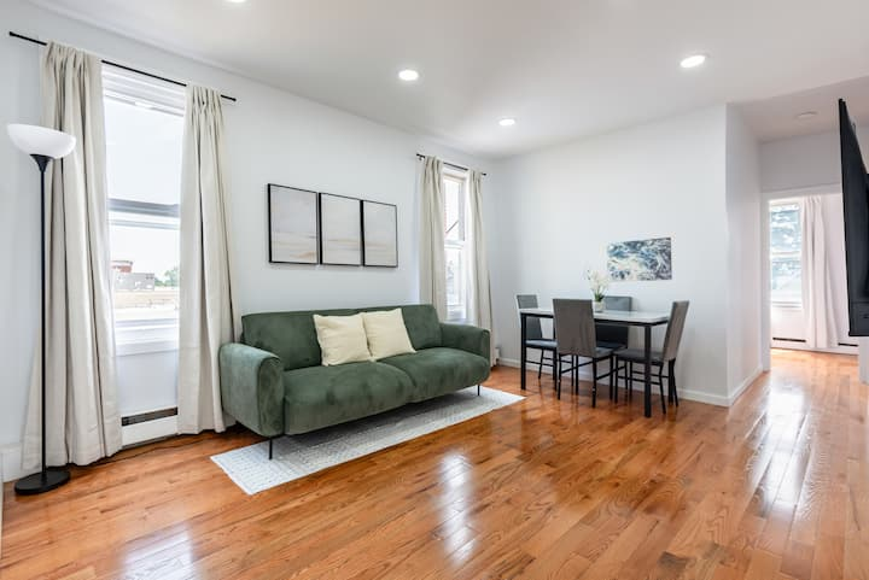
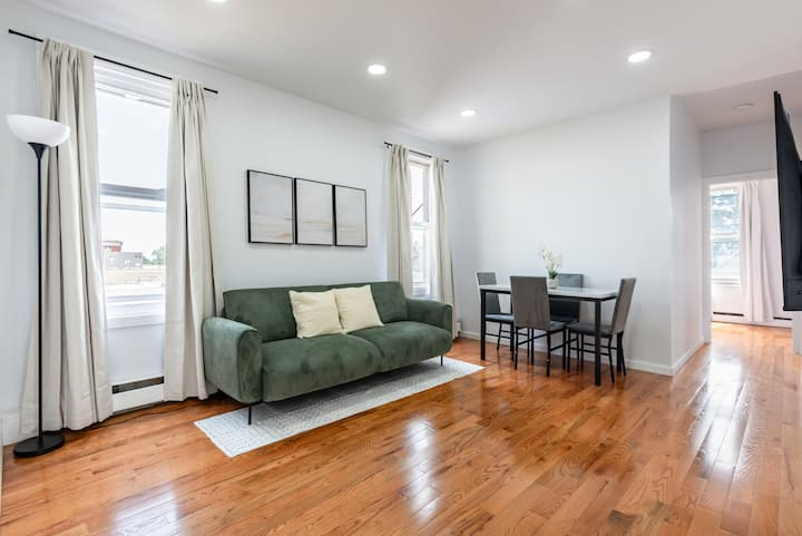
- wall art (637, 260)
